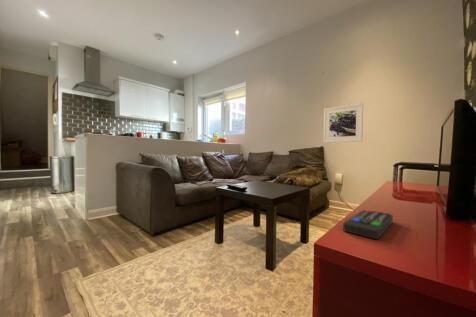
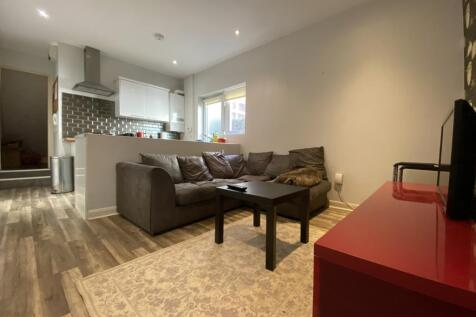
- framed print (342, 124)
- remote control (369, 221)
